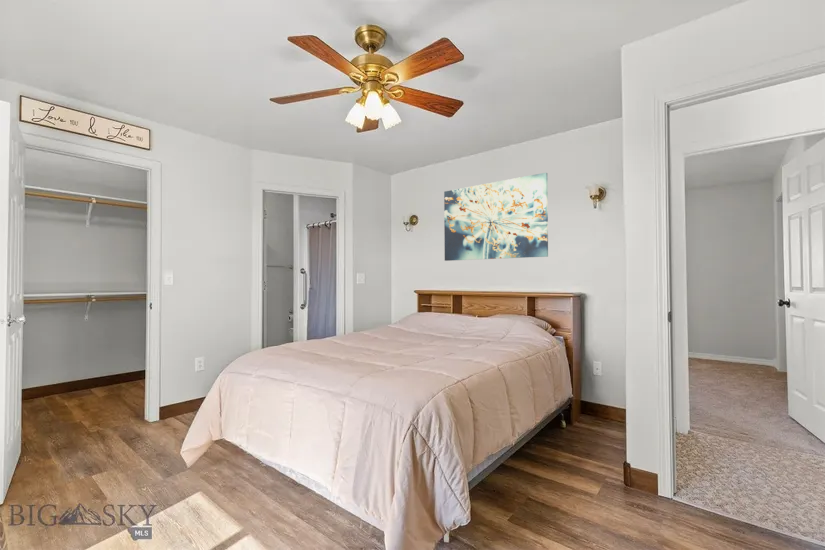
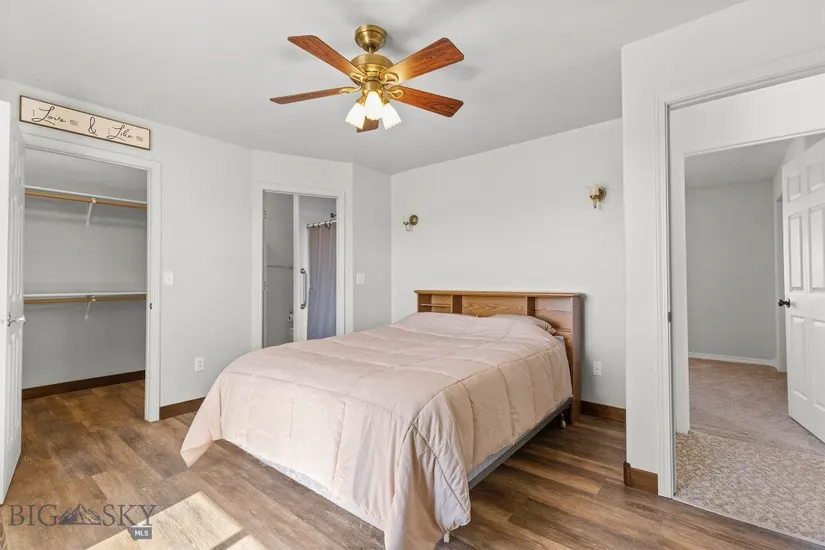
- wall art (491, 221)
